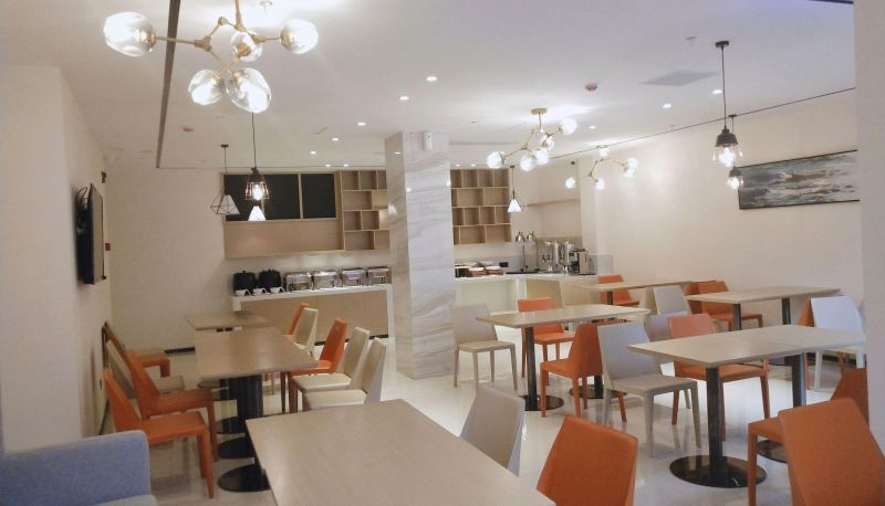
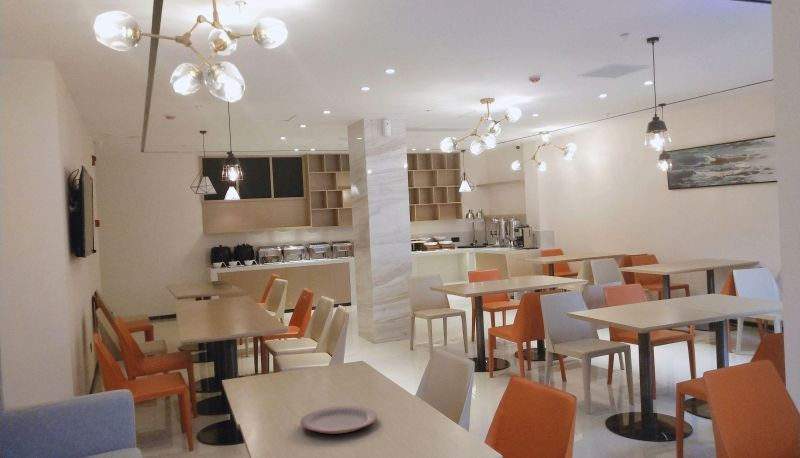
+ plate (339, 420)
